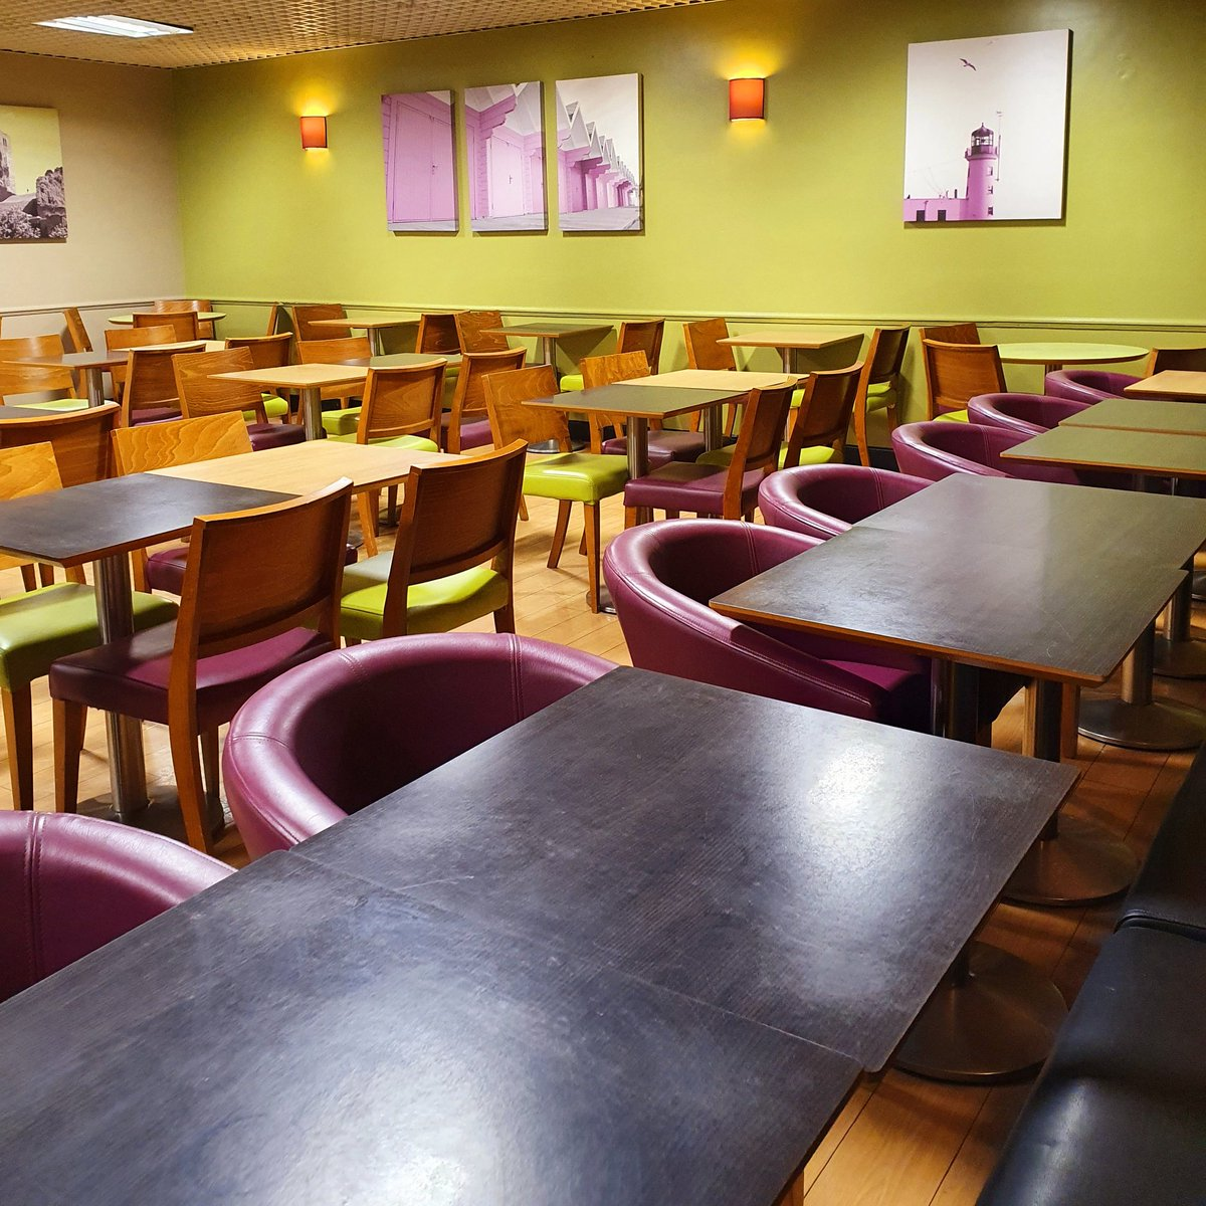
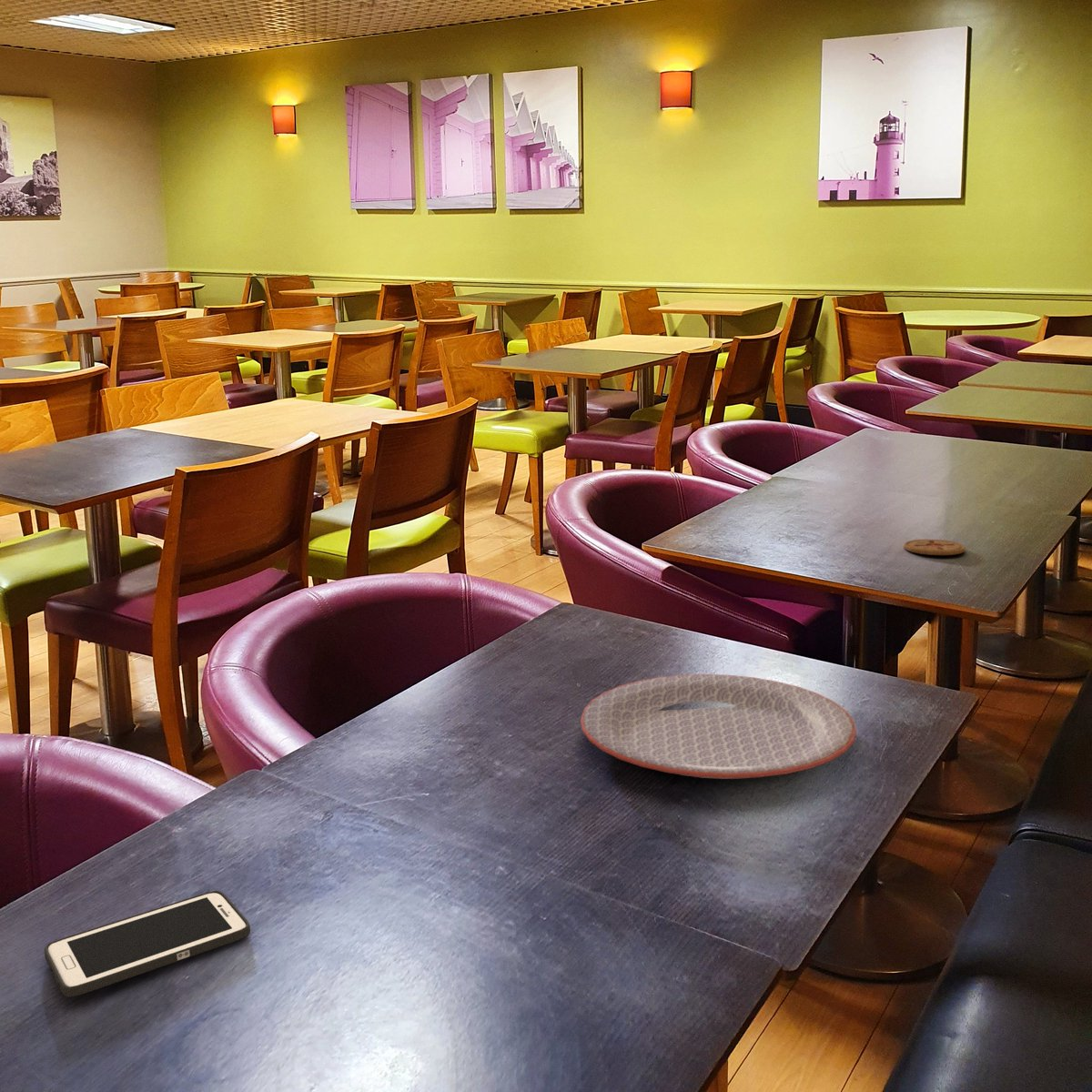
+ plate (715, 728)
+ coaster (934, 547)
+ cell phone (148, 940)
